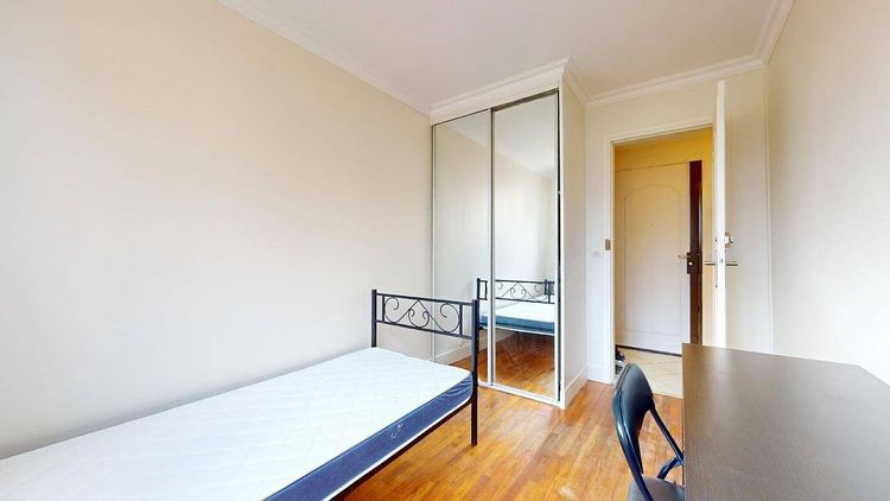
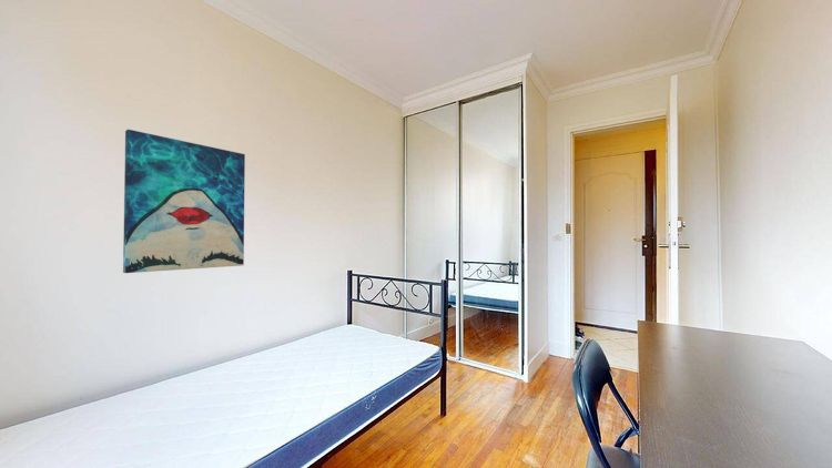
+ wall art (191, 205)
